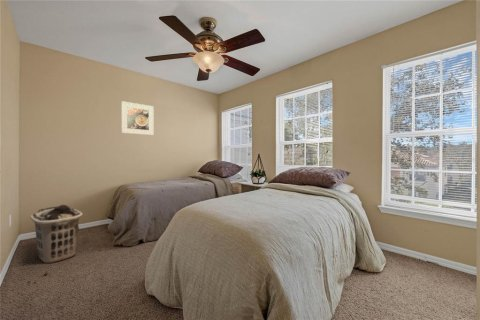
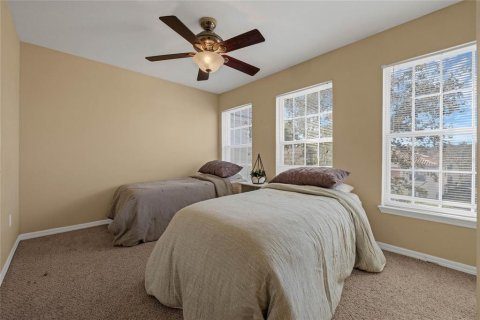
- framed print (138, 119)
- clothes hamper (57, 230)
